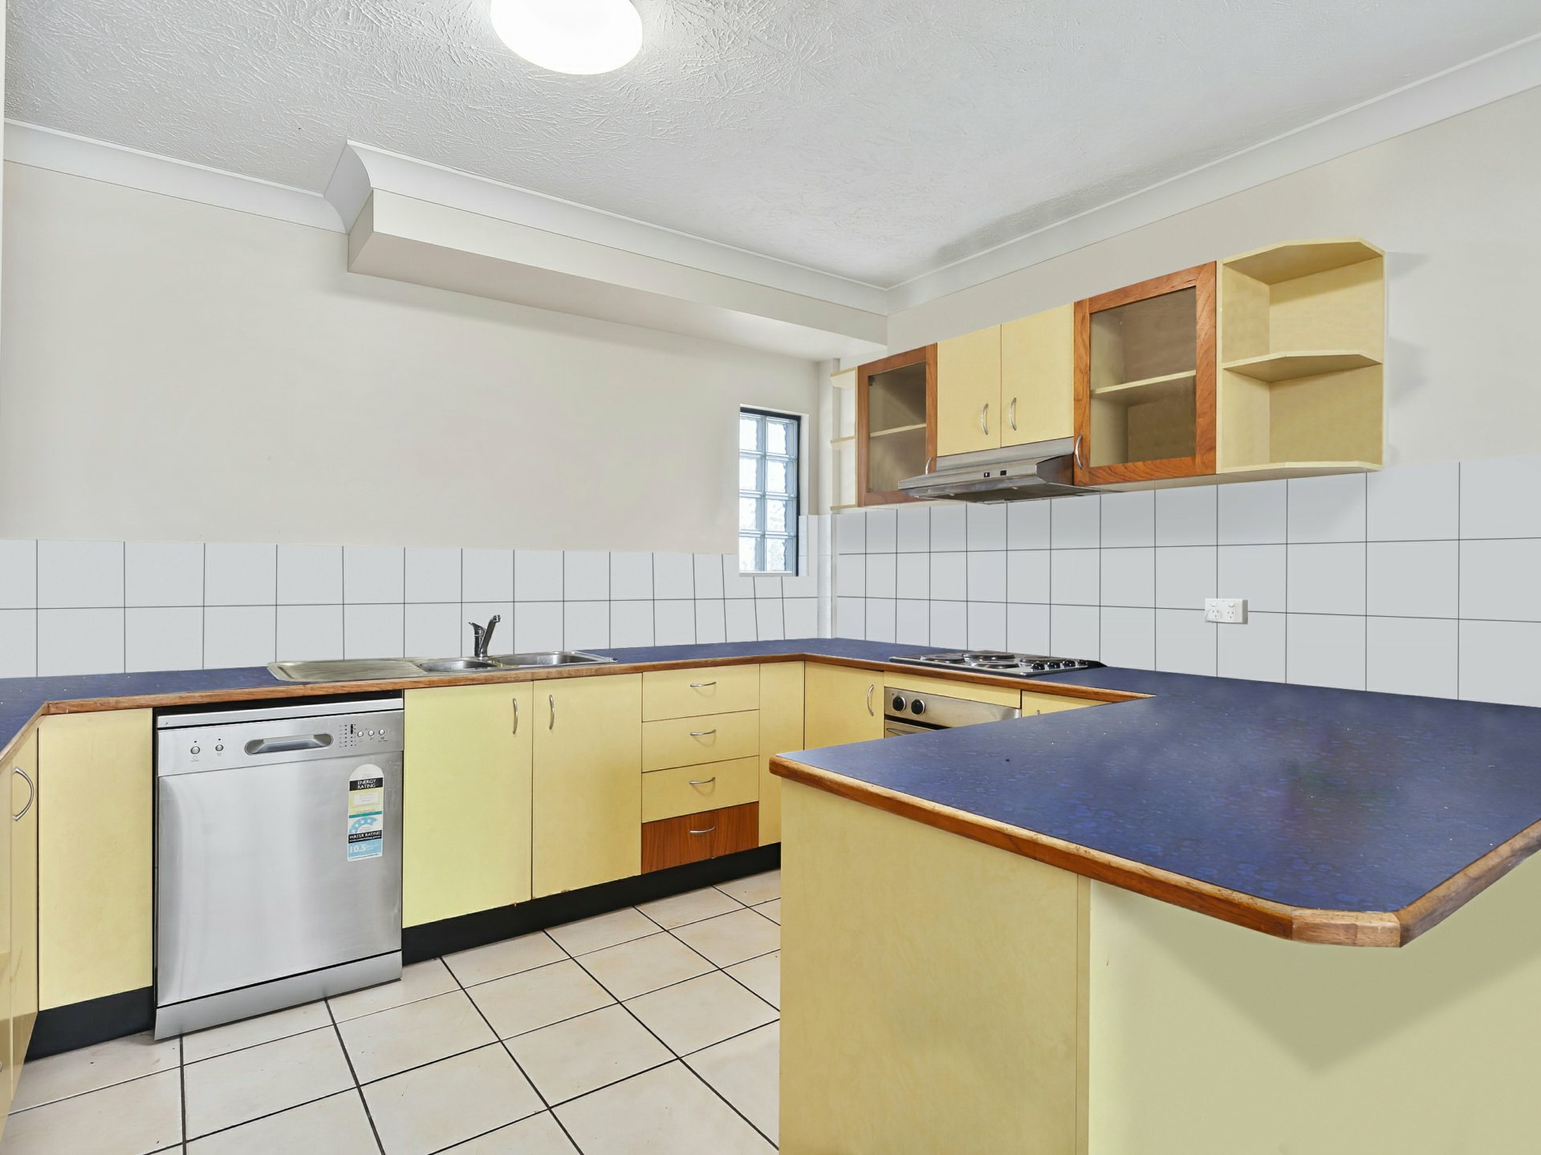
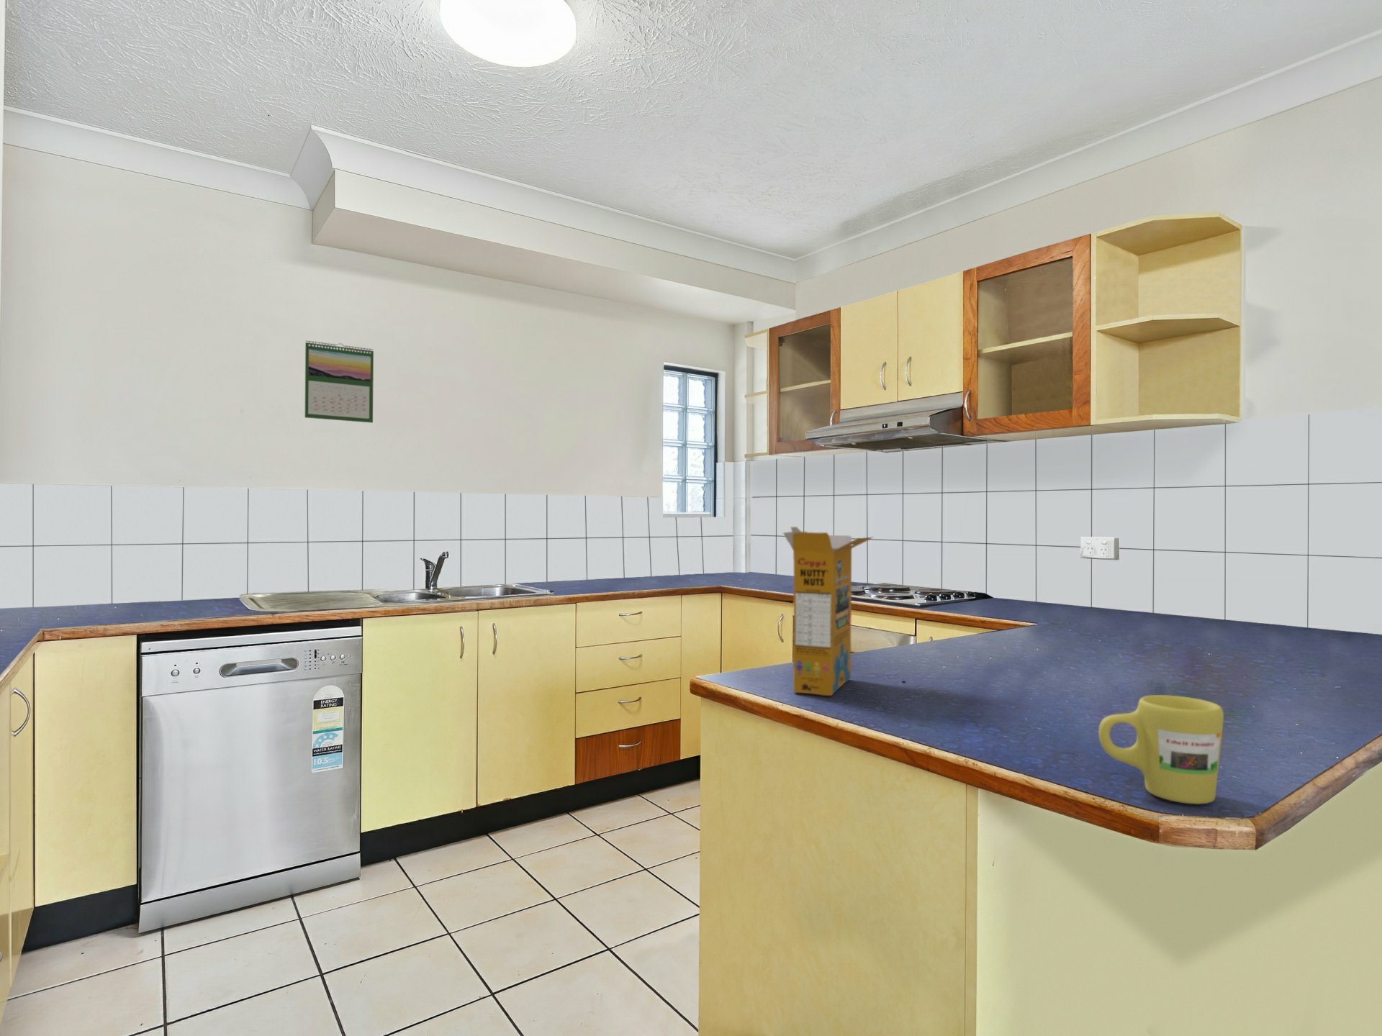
+ calendar (340, 381)
+ cereal box (829, 606)
+ mug (1158, 747)
